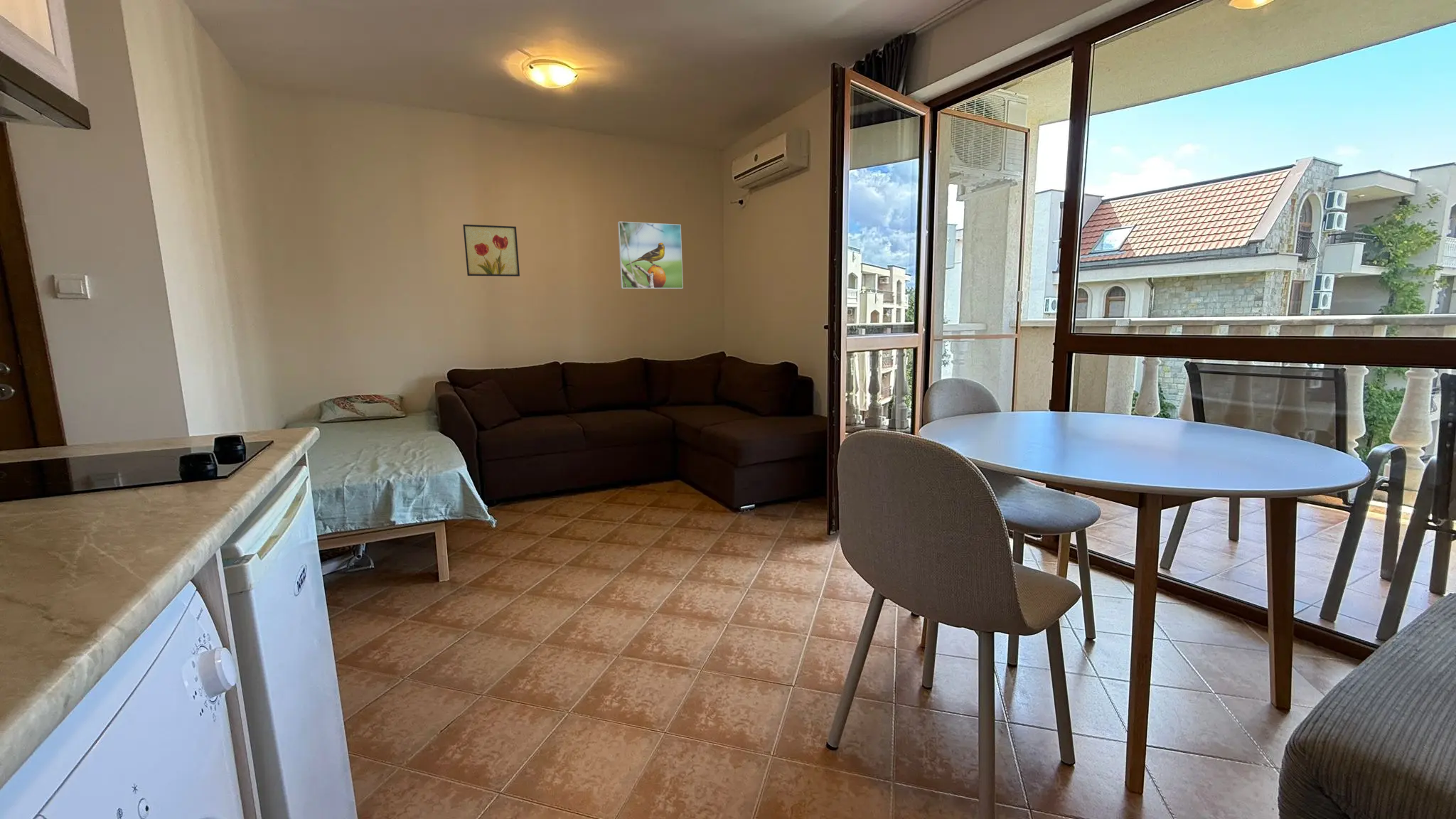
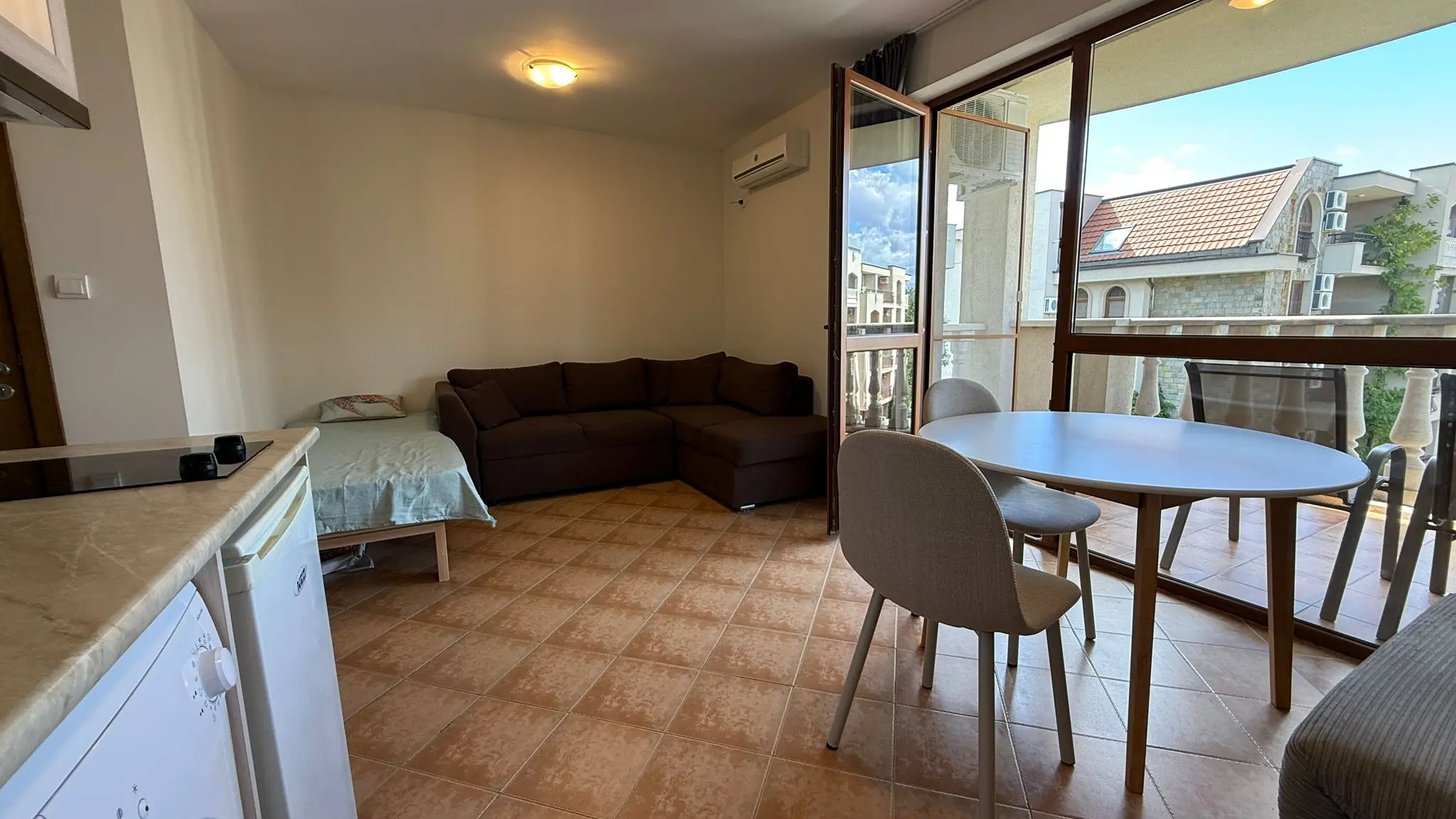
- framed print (651, 256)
- wall art (491, 251)
